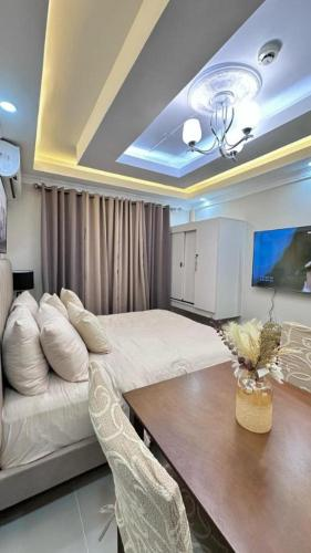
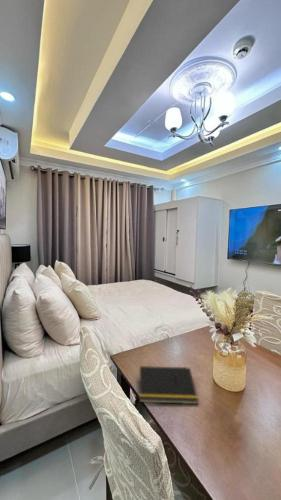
+ notepad (166, 383)
